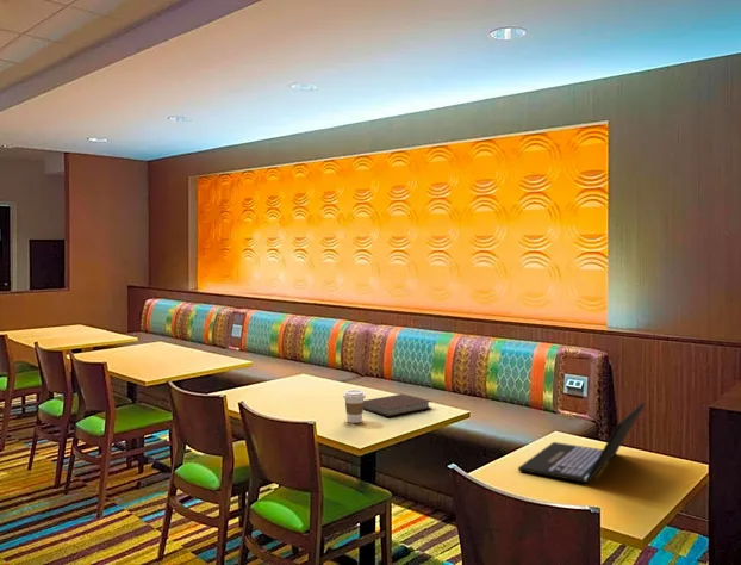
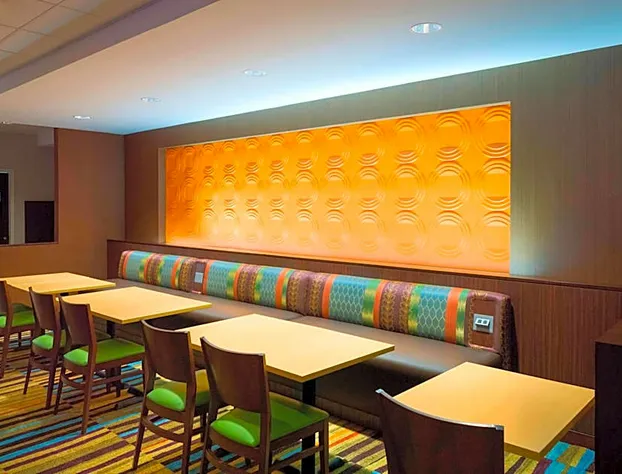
- coffee cup (354, 405)
- laptop (580, 446)
- notebook (394, 404)
